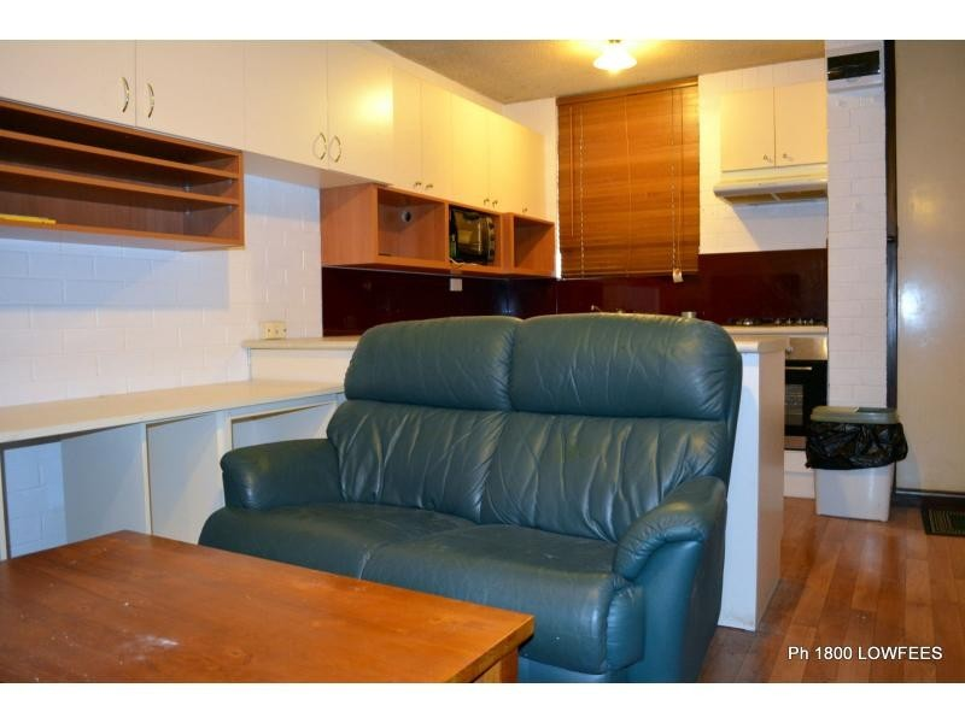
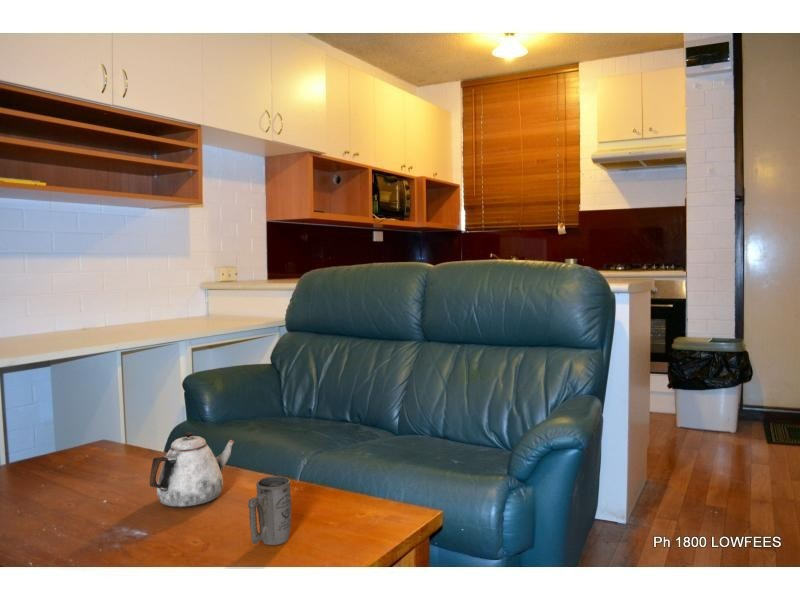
+ teapot (195, 463)
+ mug (269, 512)
